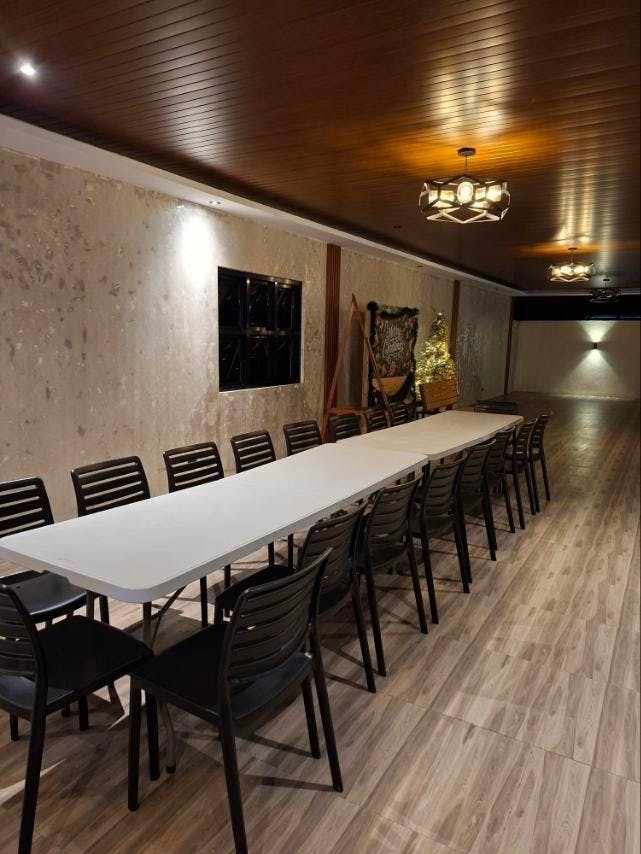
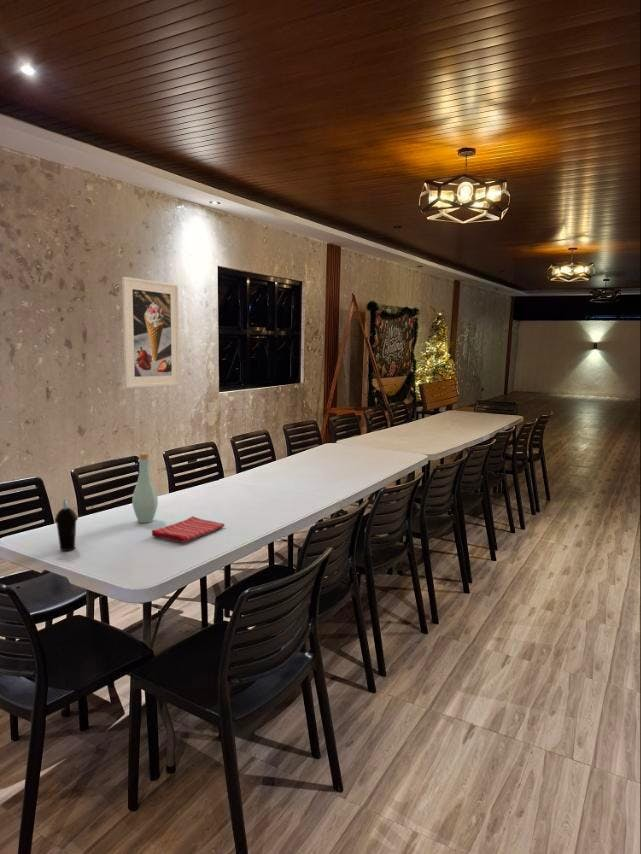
+ cup (66, 524)
+ dish towel (188, 528)
+ bottle (144, 487)
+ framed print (152, 334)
